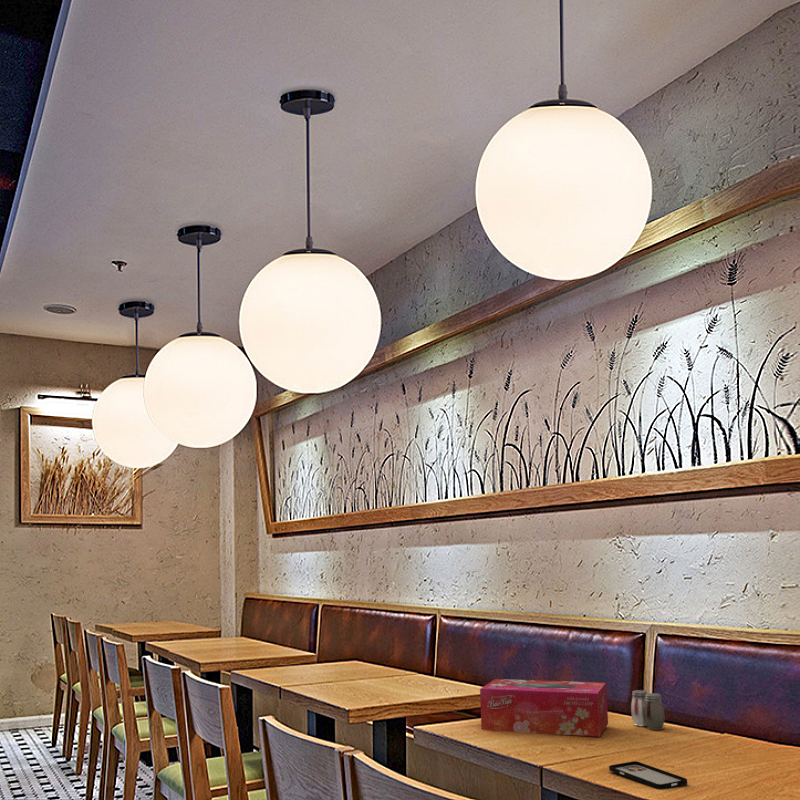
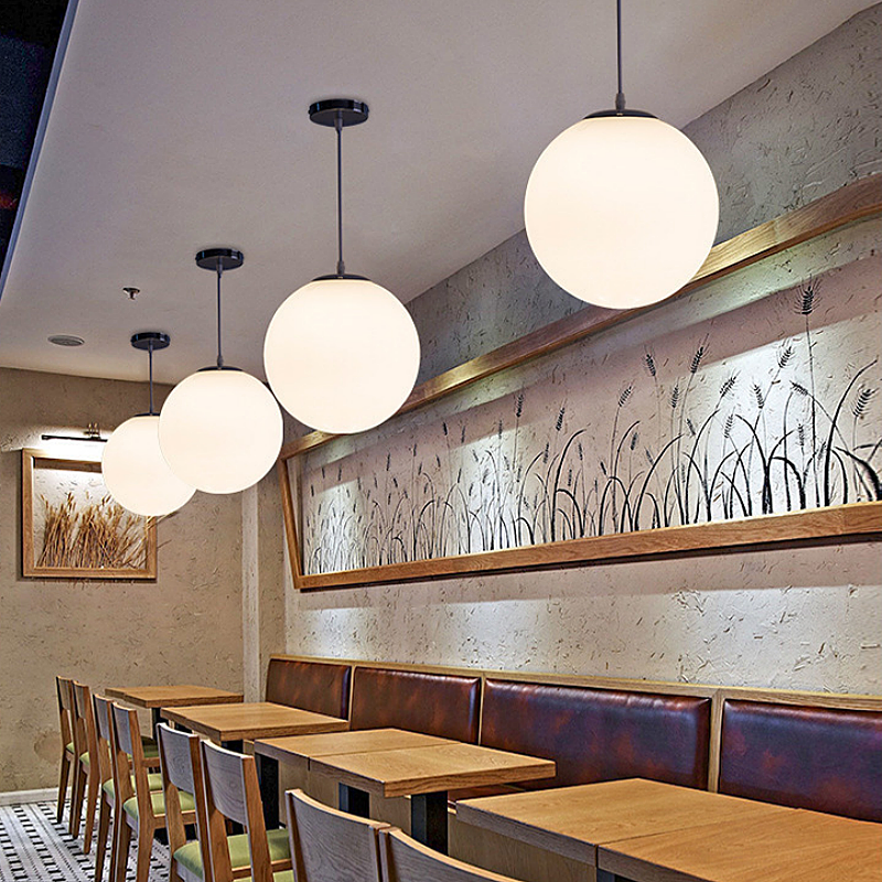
- salt and pepper shaker (647, 709)
- smartphone (647, 774)
- tissue box (544, 706)
